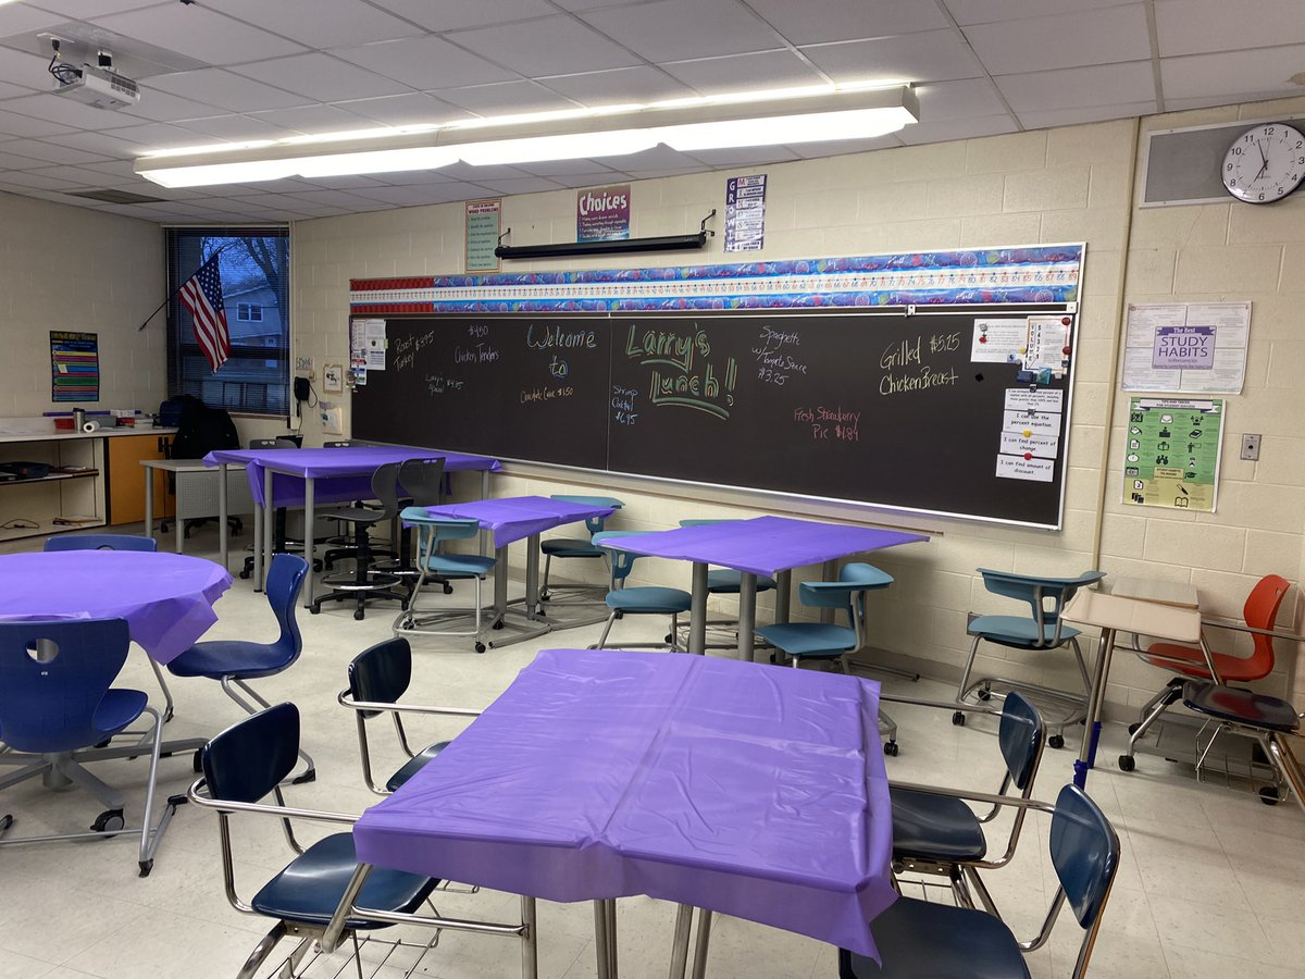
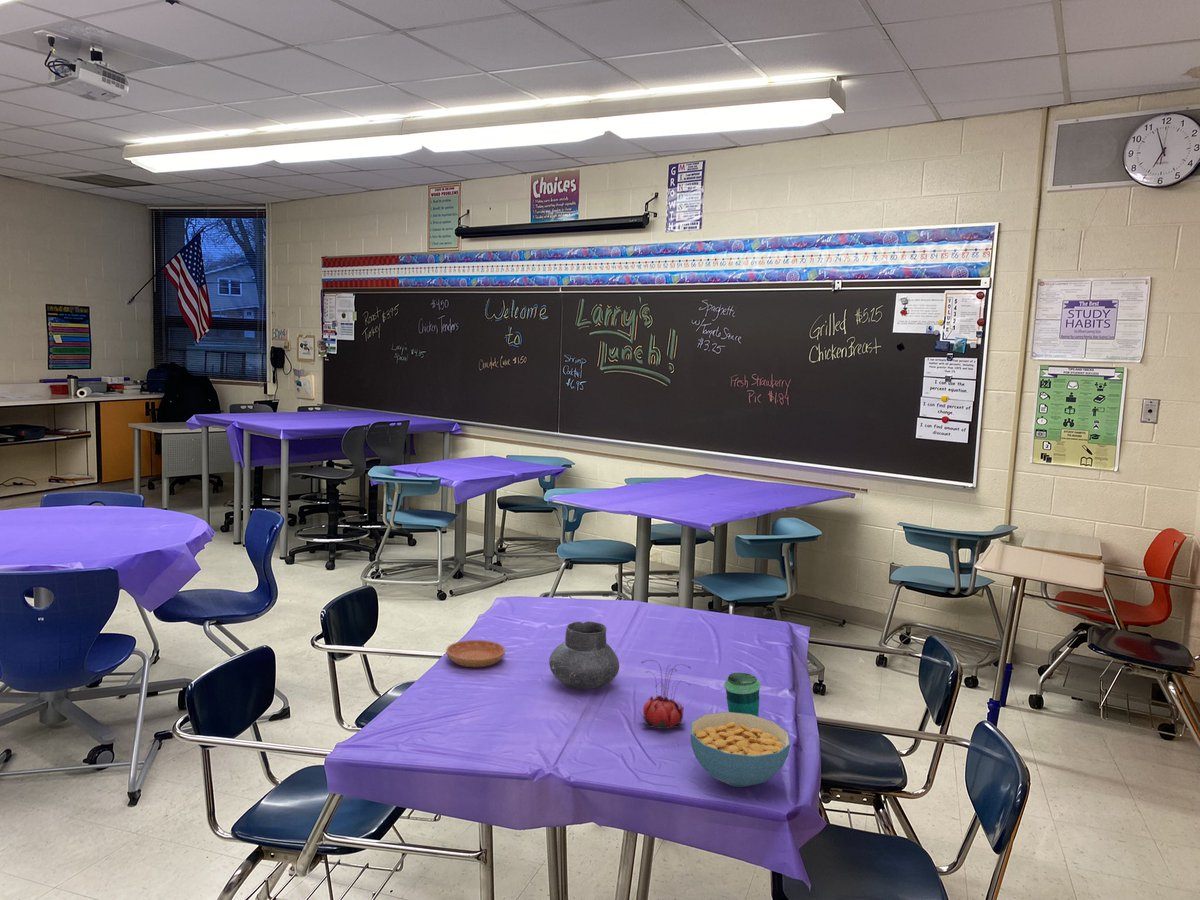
+ cup (741, 703)
+ flower (664, 692)
+ saucer (475, 654)
+ vase (584, 655)
+ cereal bowl (738, 756)
